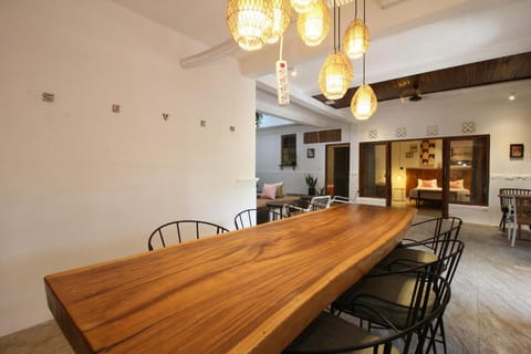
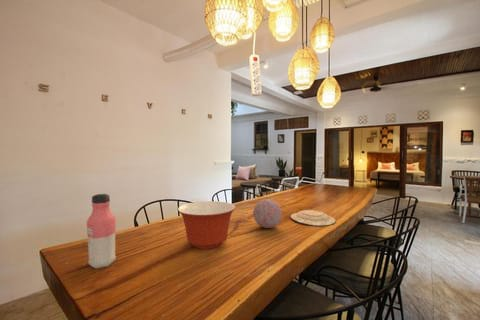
+ mixing bowl (207, 225)
+ water bottle (101, 229)
+ plate (312, 215)
+ decorative orb (267, 213)
